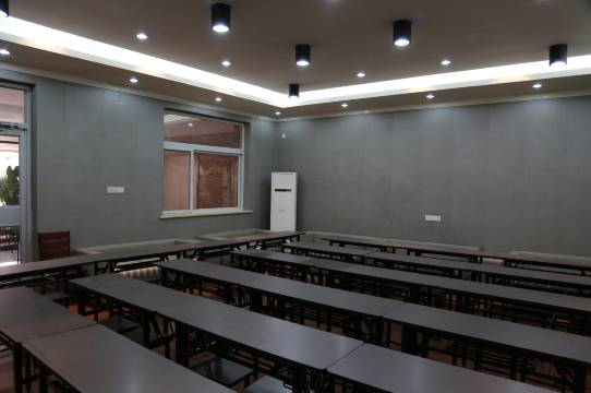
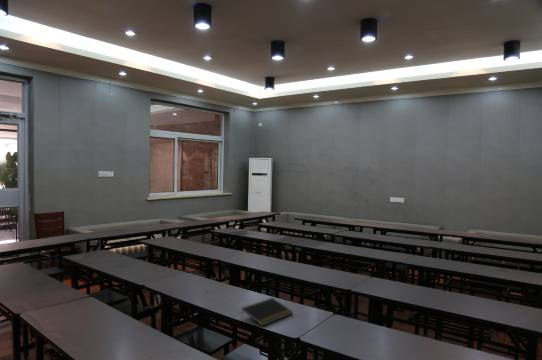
+ notepad (267, 310)
